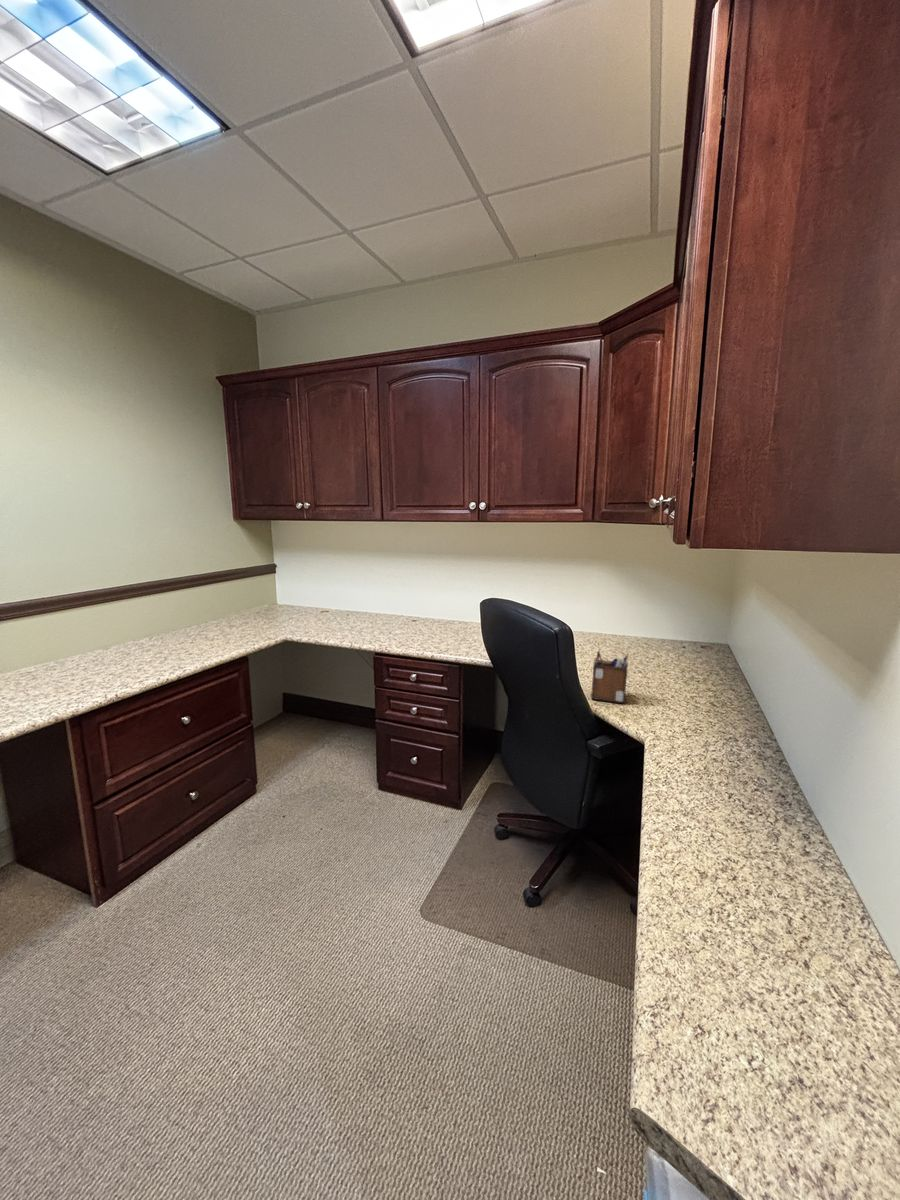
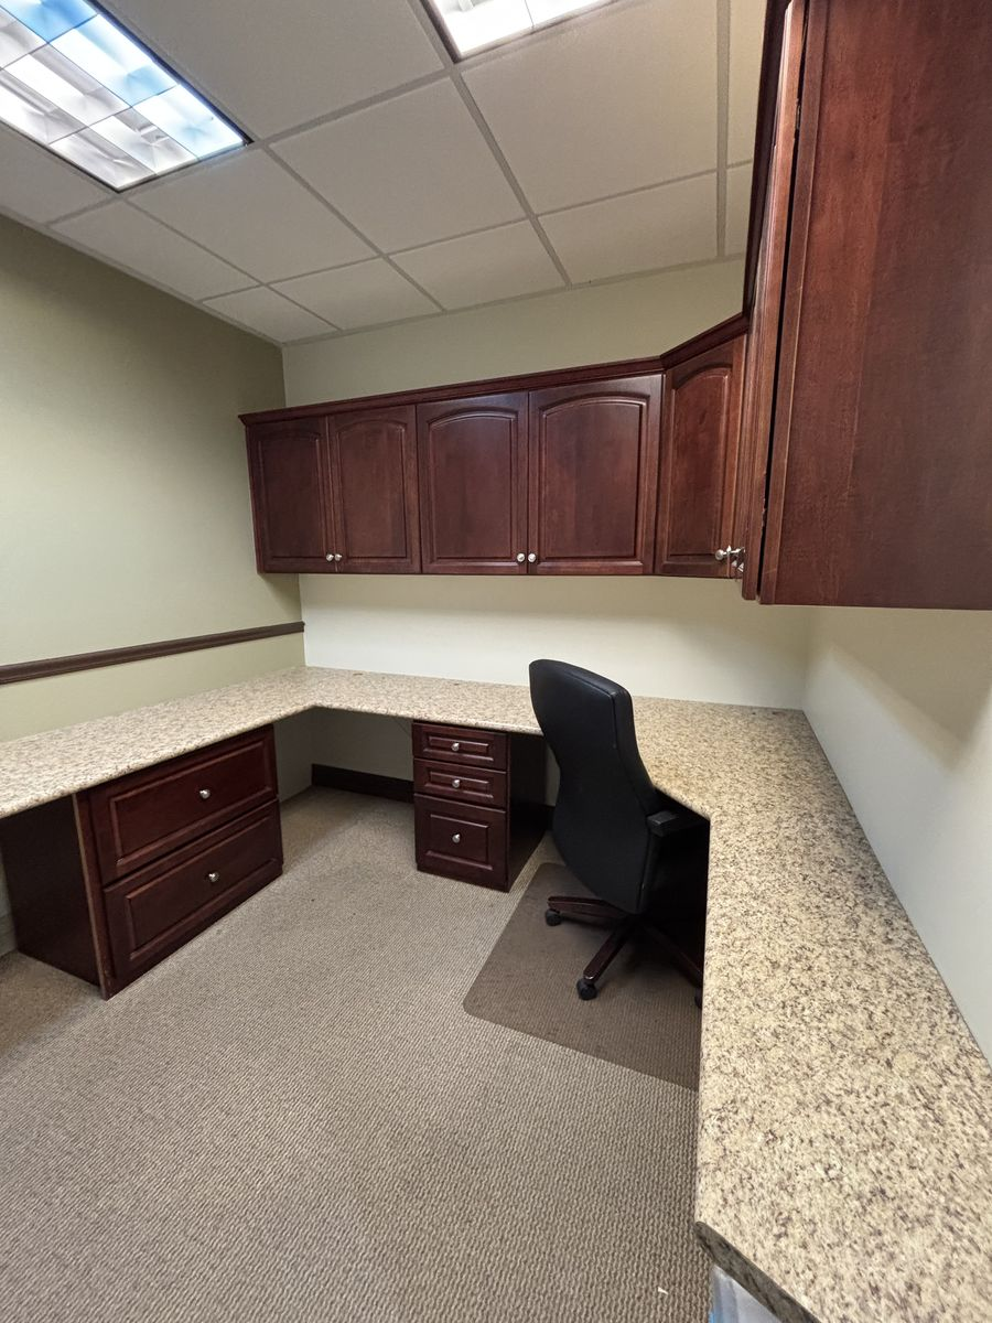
- desk organizer (609, 674)
